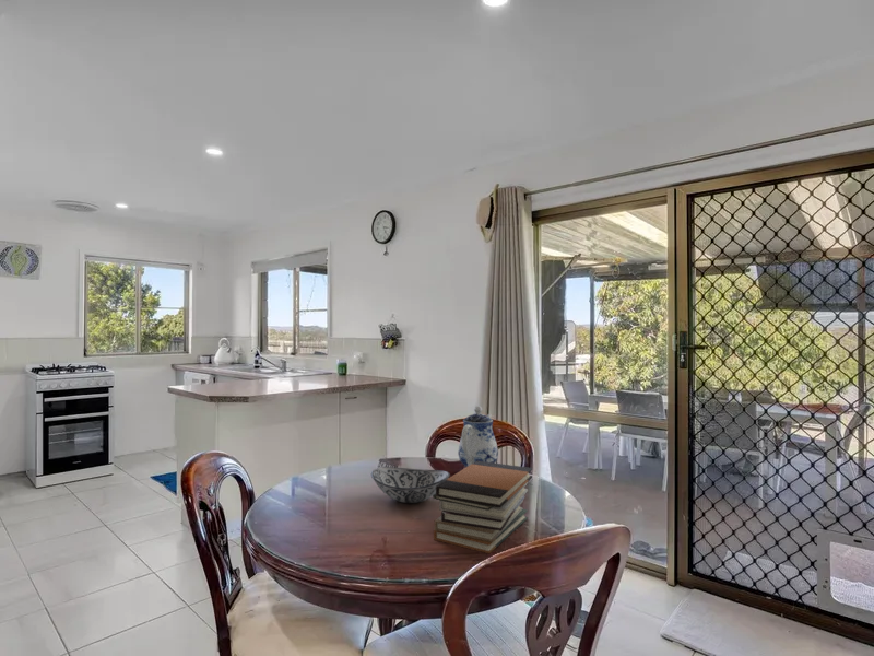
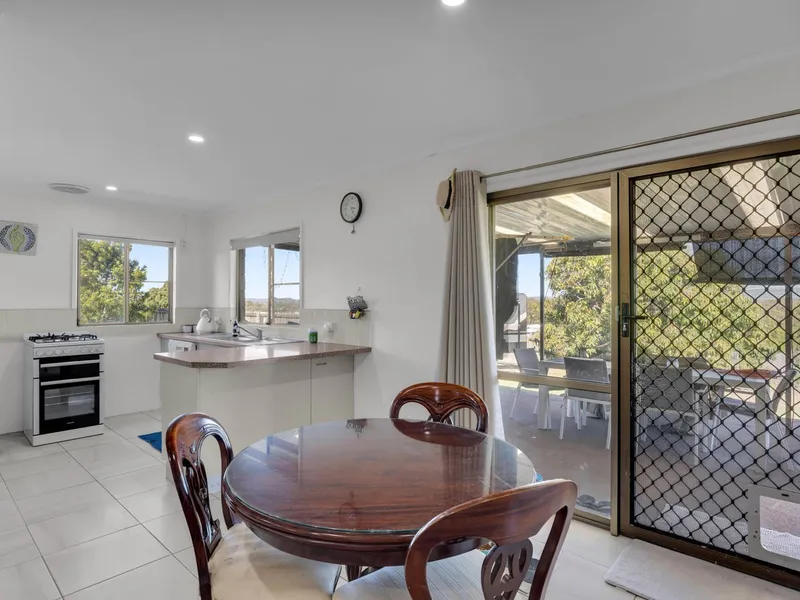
- decorative bowl (410, 485)
- book stack (485, 502)
- teapot (477, 438)
